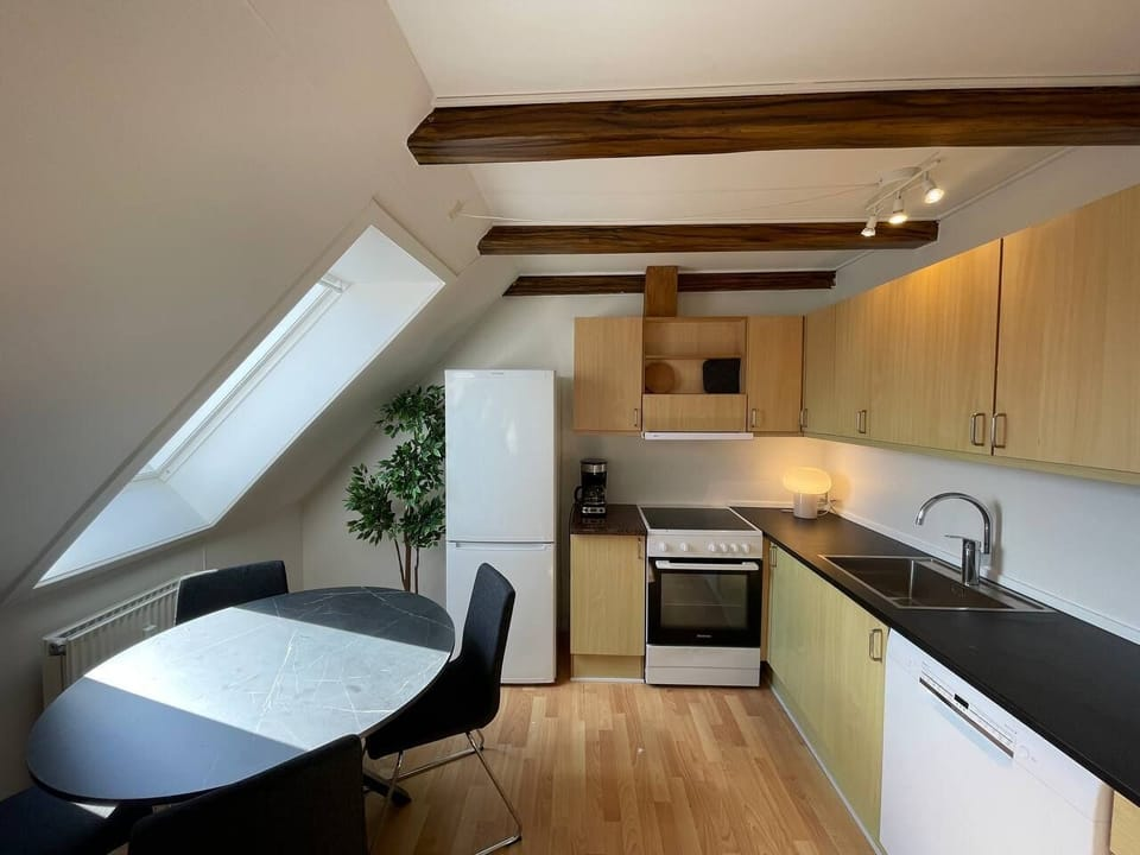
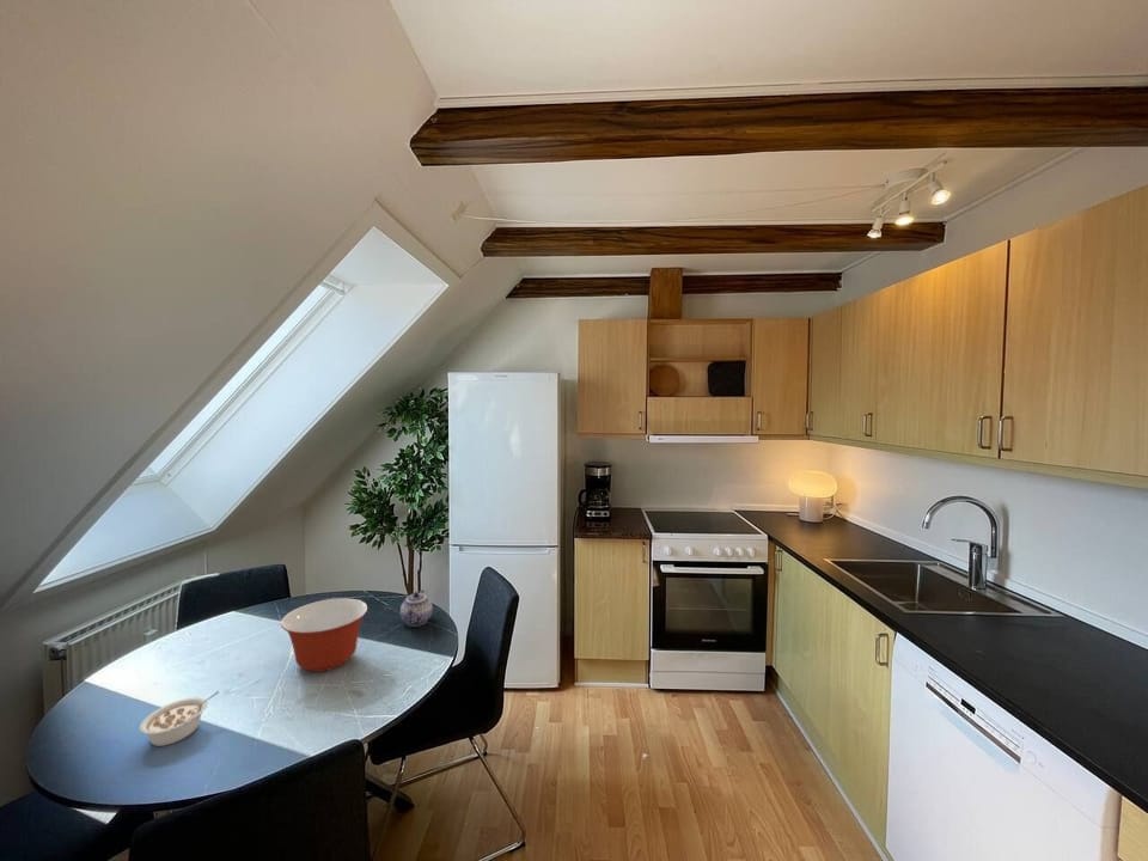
+ teapot (416, 606)
+ mixing bowl (325, 637)
+ legume (177, 720)
